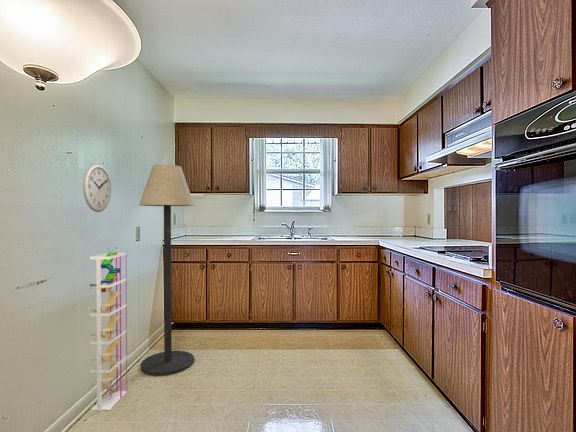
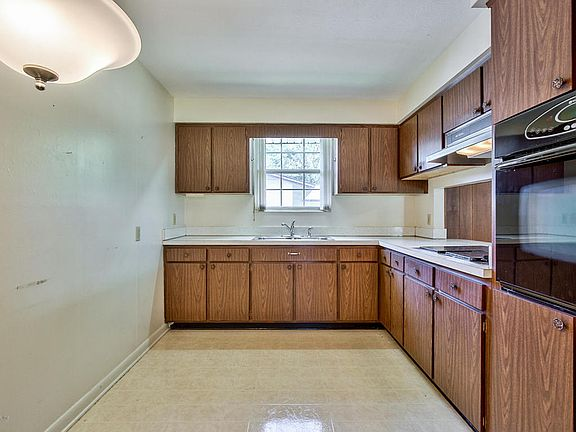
- wall clock (98, 187)
- shelving unit (108, 327)
- floor lamp (167, 265)
